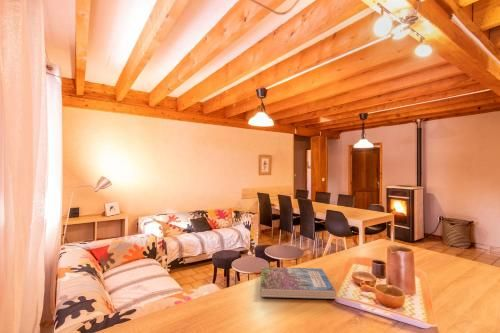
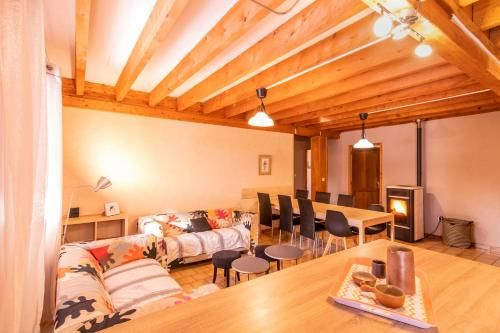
- book (294, 281)
